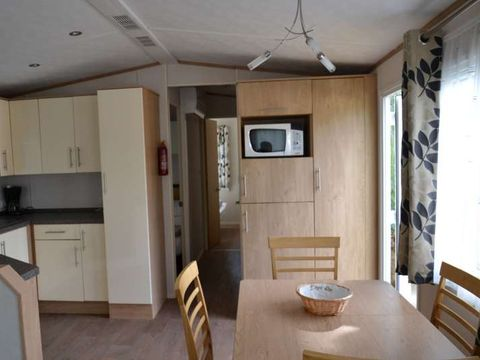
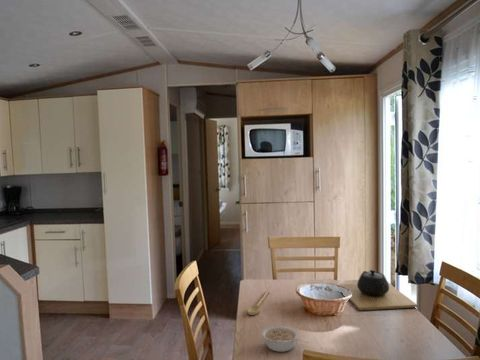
+ spoon (260, 301)
+ teapot (374, 283)
+ legume (281, 338)
